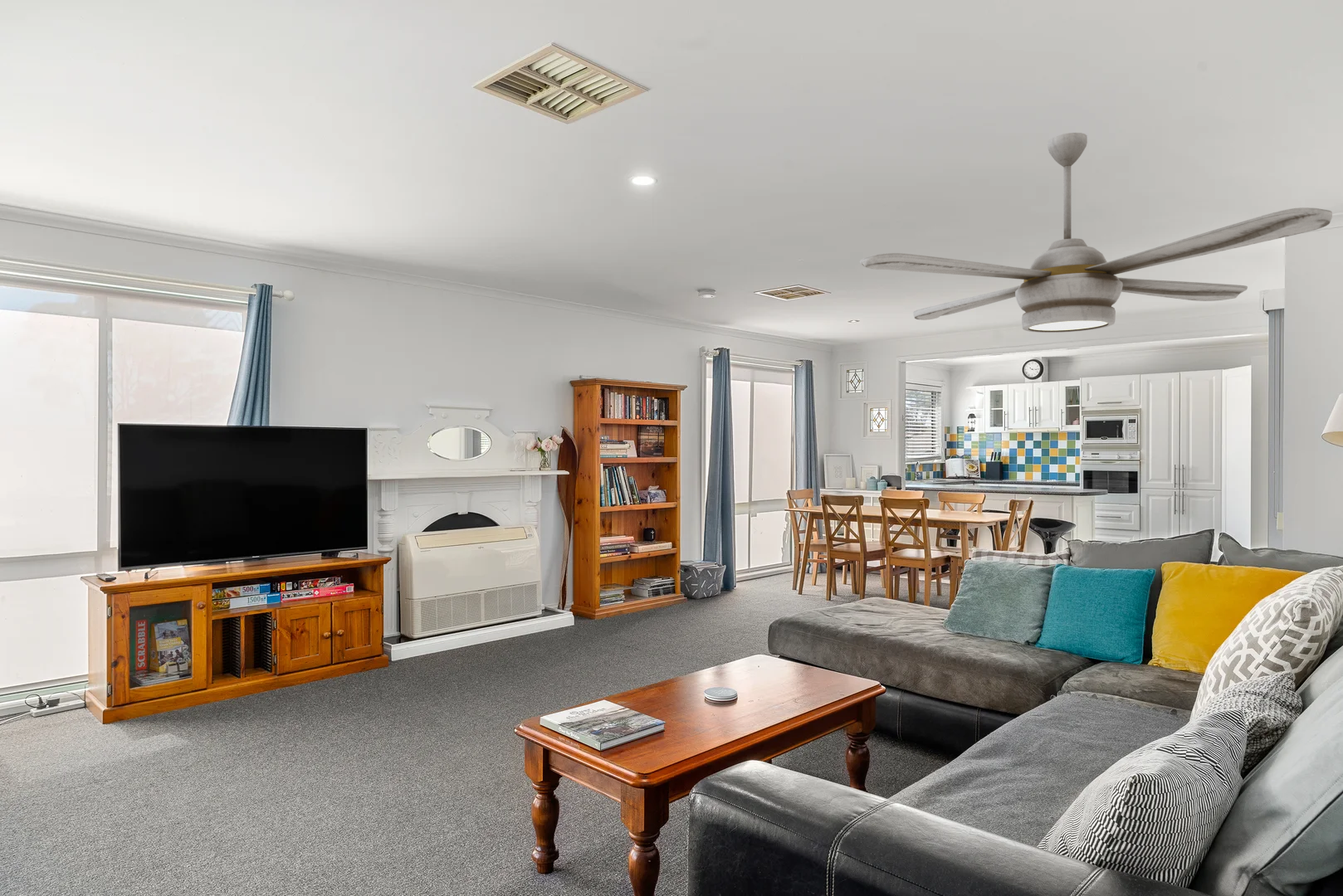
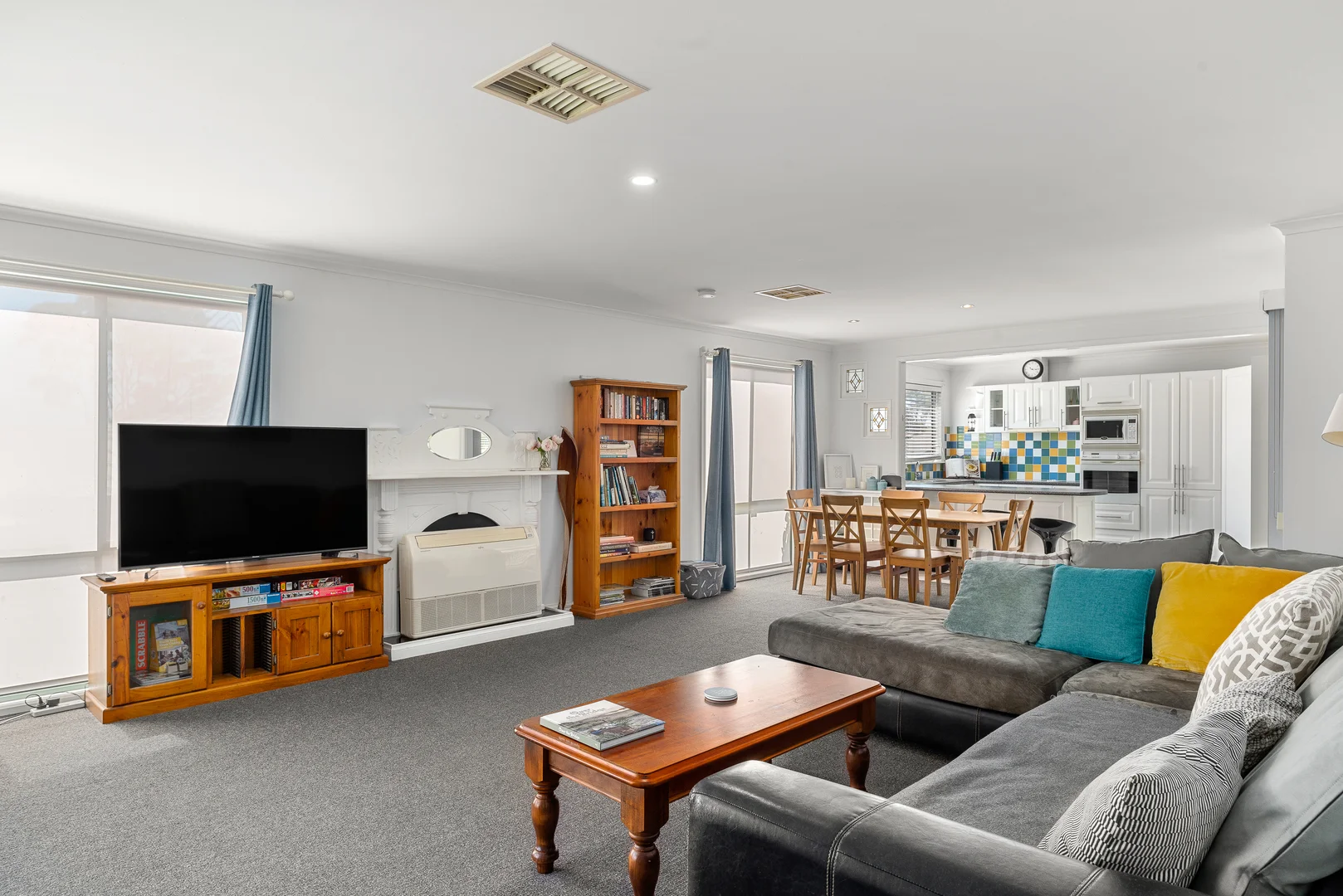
- ceiling fan (1067, 233)
